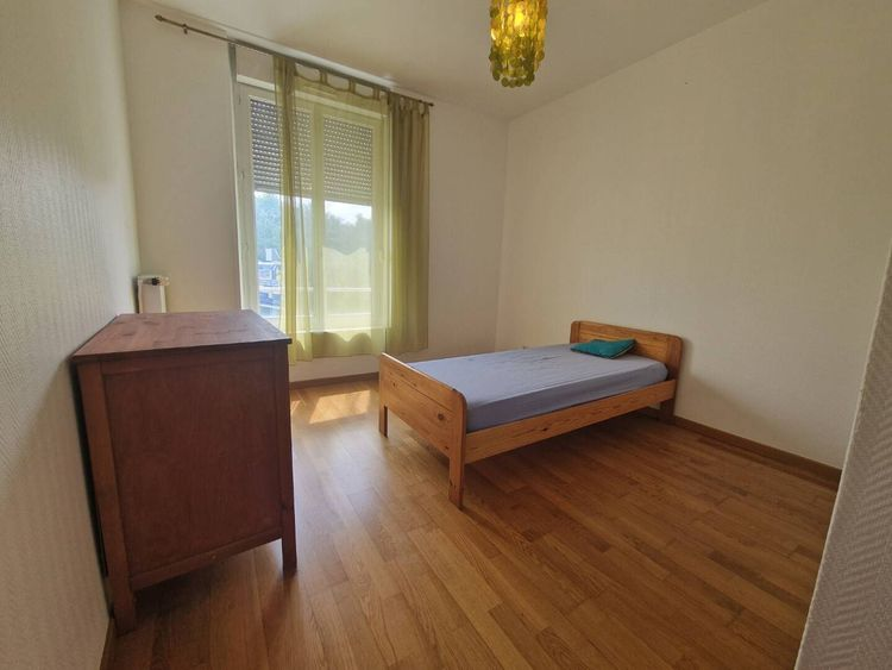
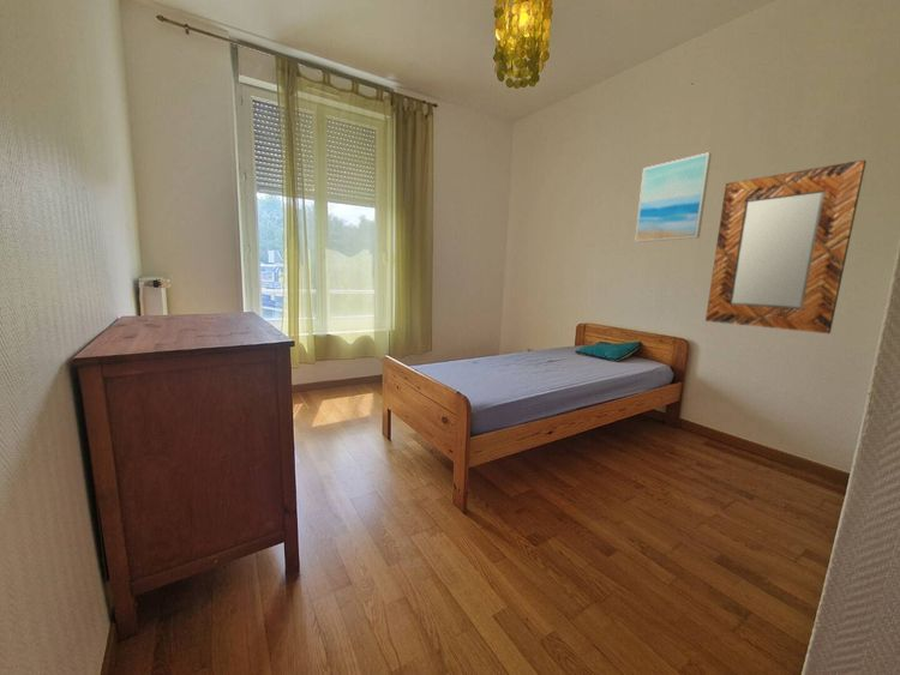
+ home mirror (774, 252)
+ wall art (670, 200)
